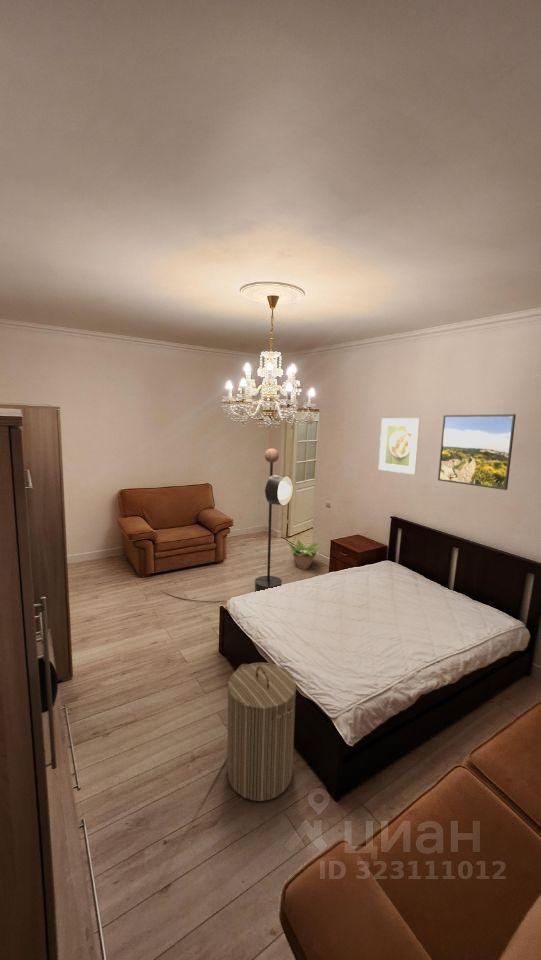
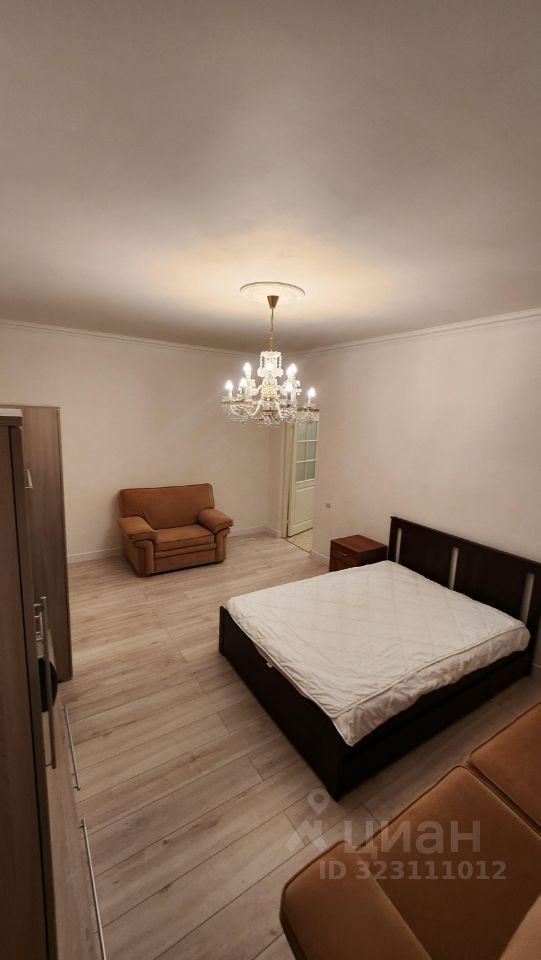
- laundry hamper (261, 720)
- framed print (398, 445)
- decorative plant (303, 555)
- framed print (473, 450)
- floor lamp (268, 529)
